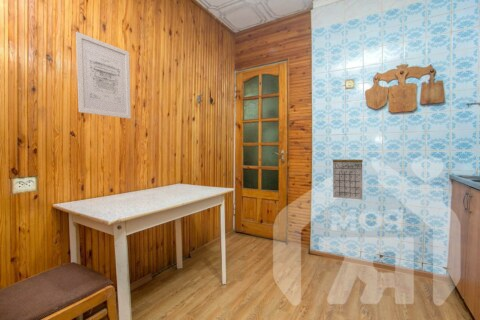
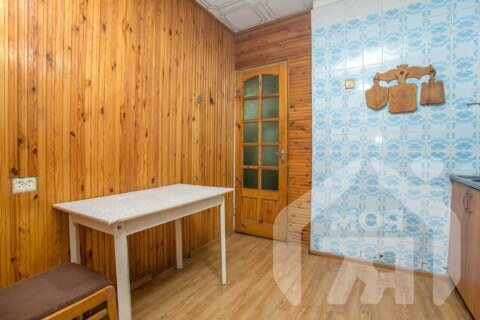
- wall art (106, 79)
- calendar (347, 174)
